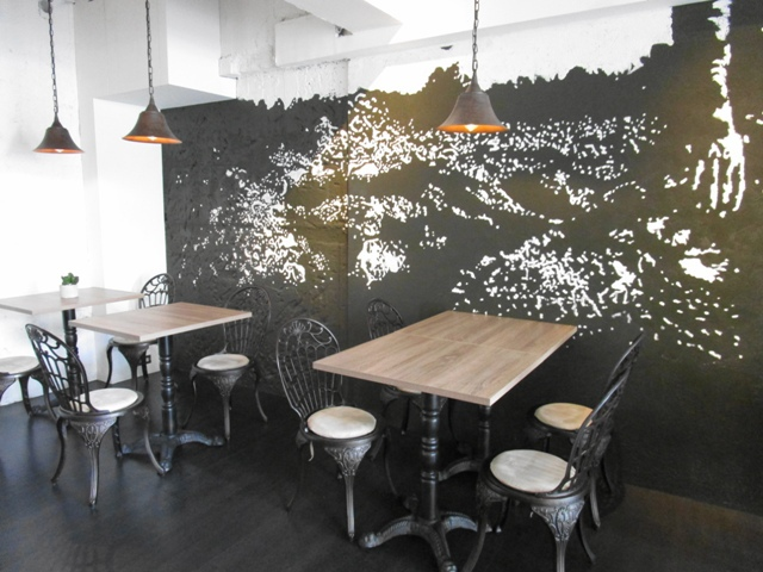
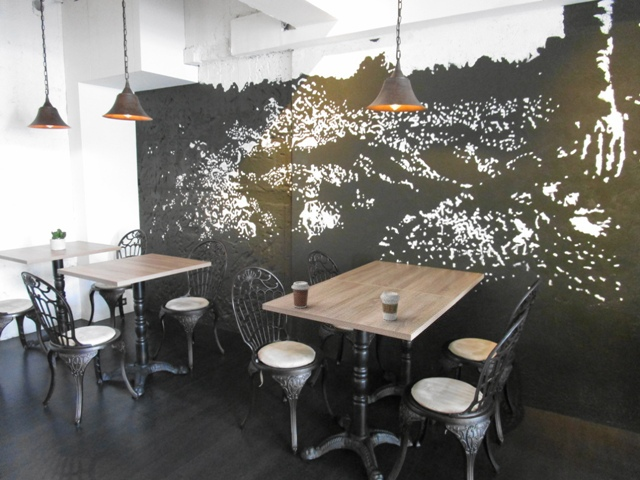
+ coffee cup (300, 294)
+ coffee cup (389, 306)
